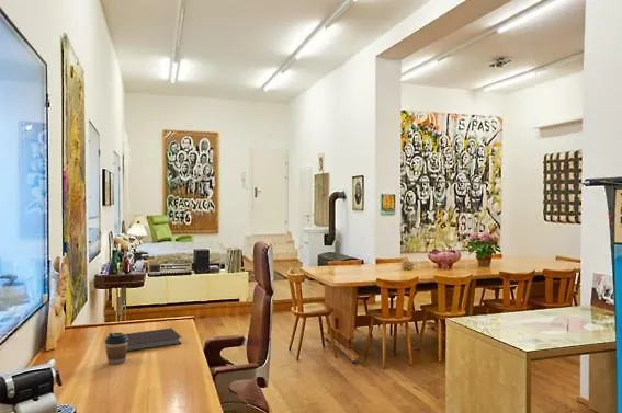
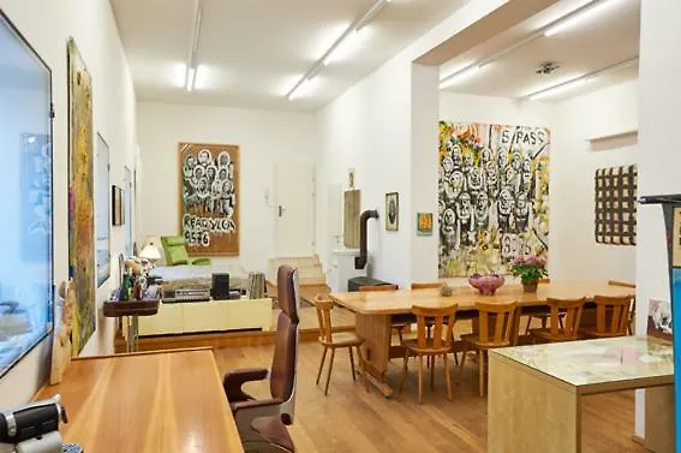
- notebook (149, 339)
- coffee cup (116, 346)
